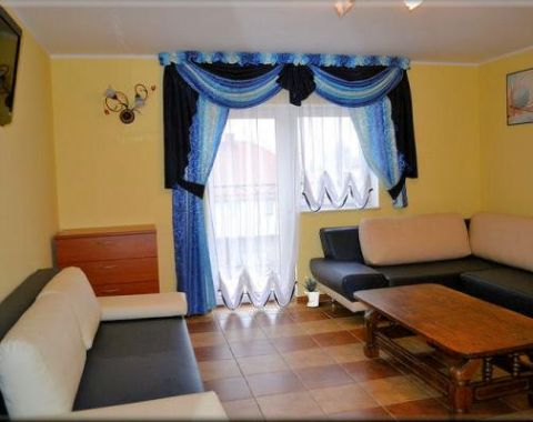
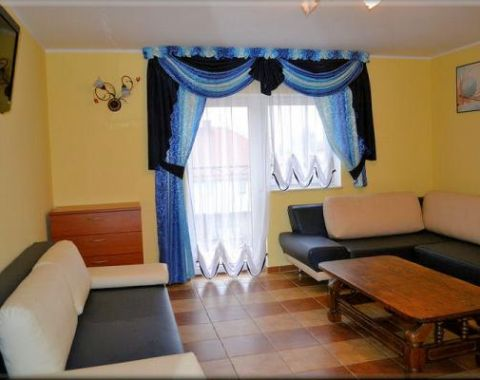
- potted plant (311, 290)
